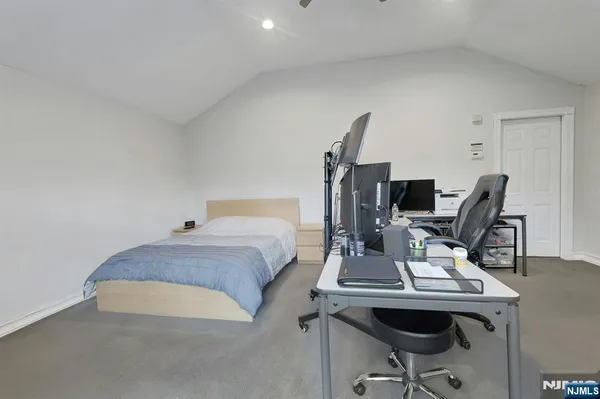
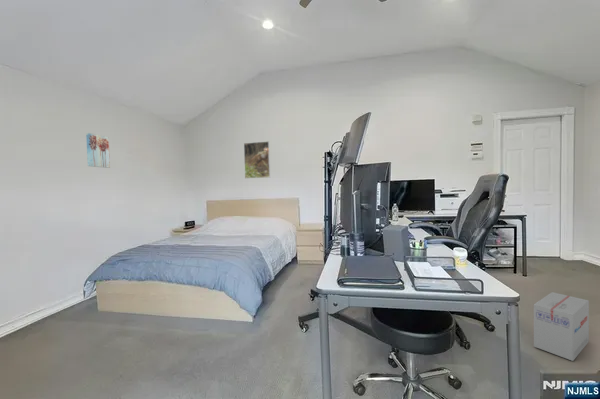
+ wall art (98, 151)
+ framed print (257, 160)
+ cardboard box (561, 323)
